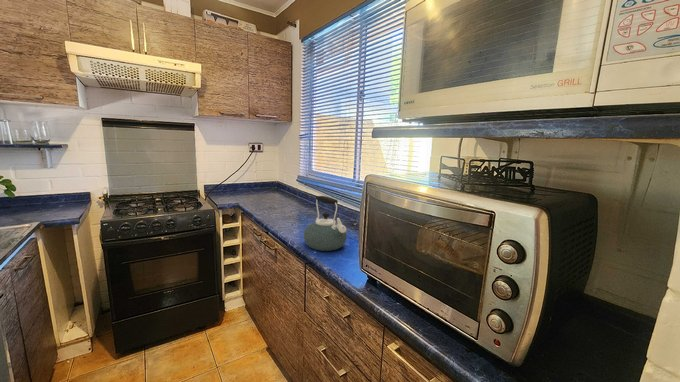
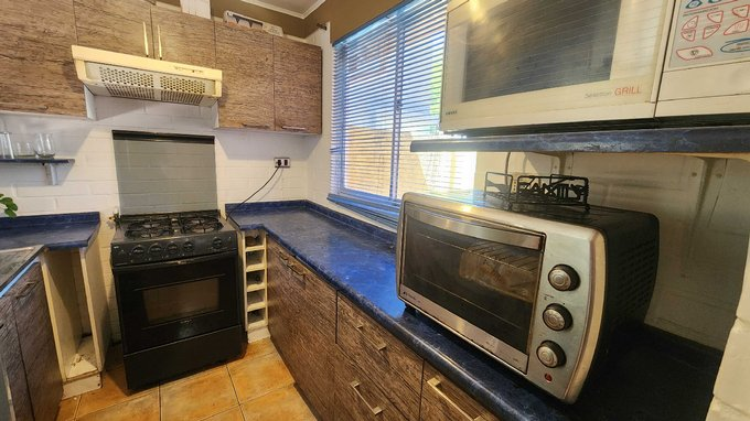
- kettle (328, 222)
